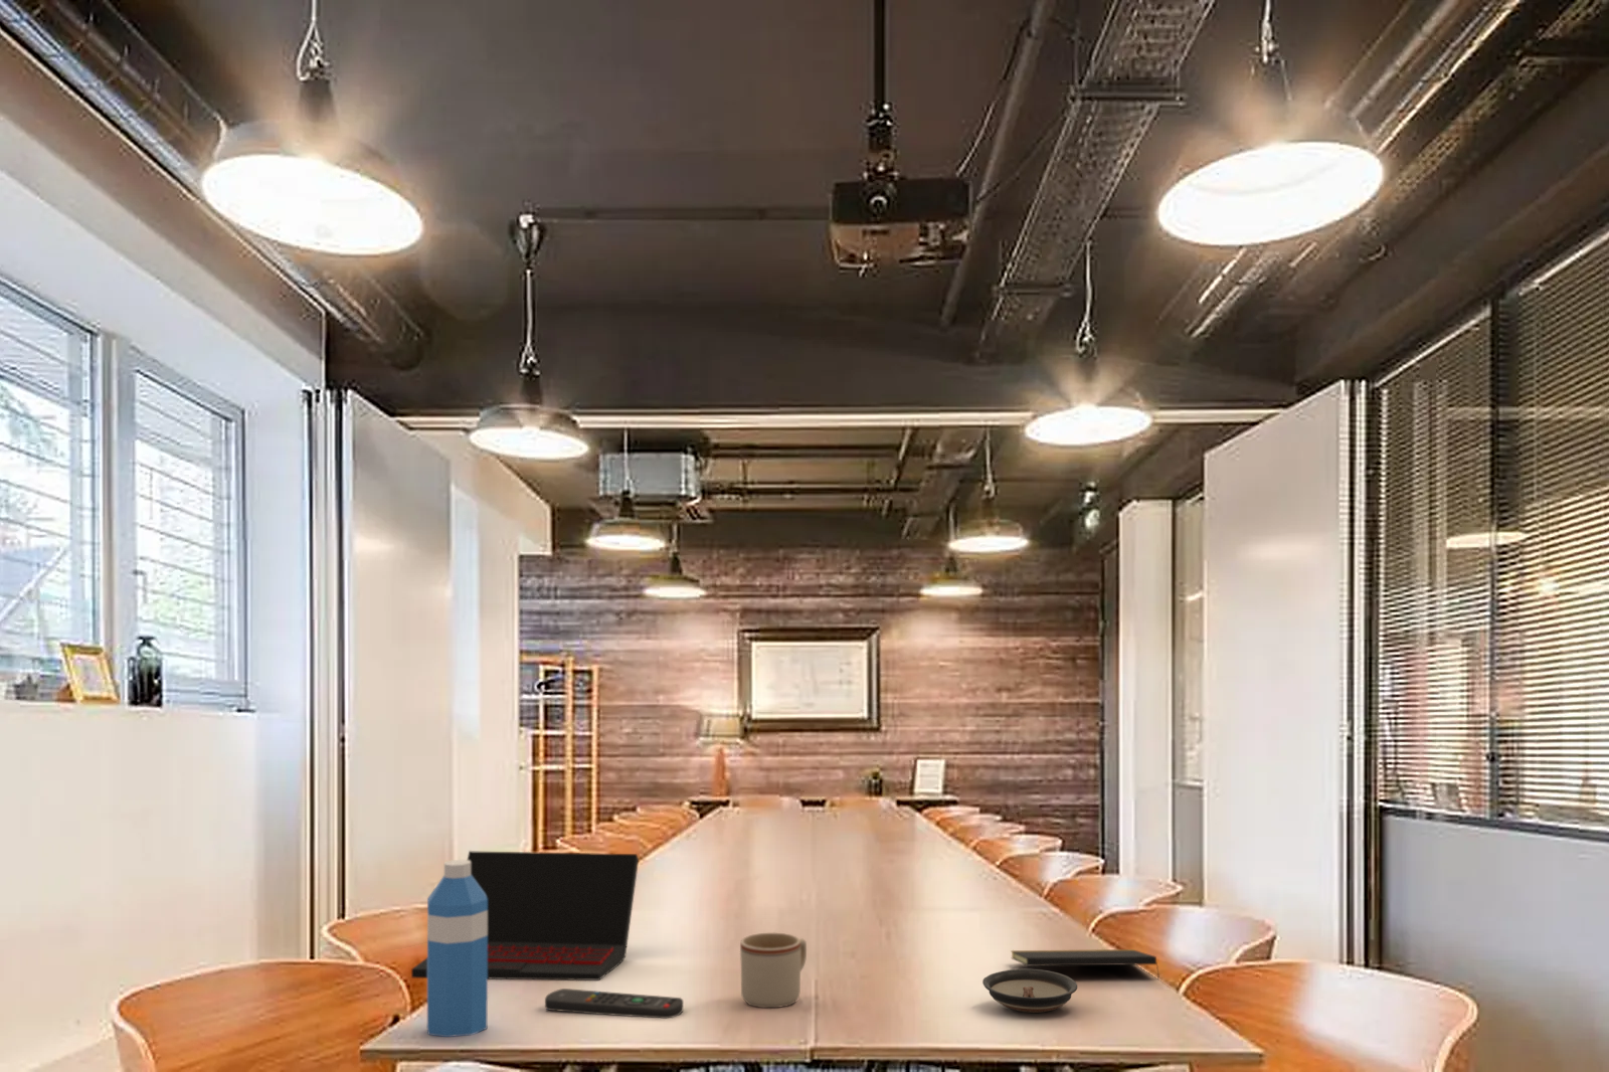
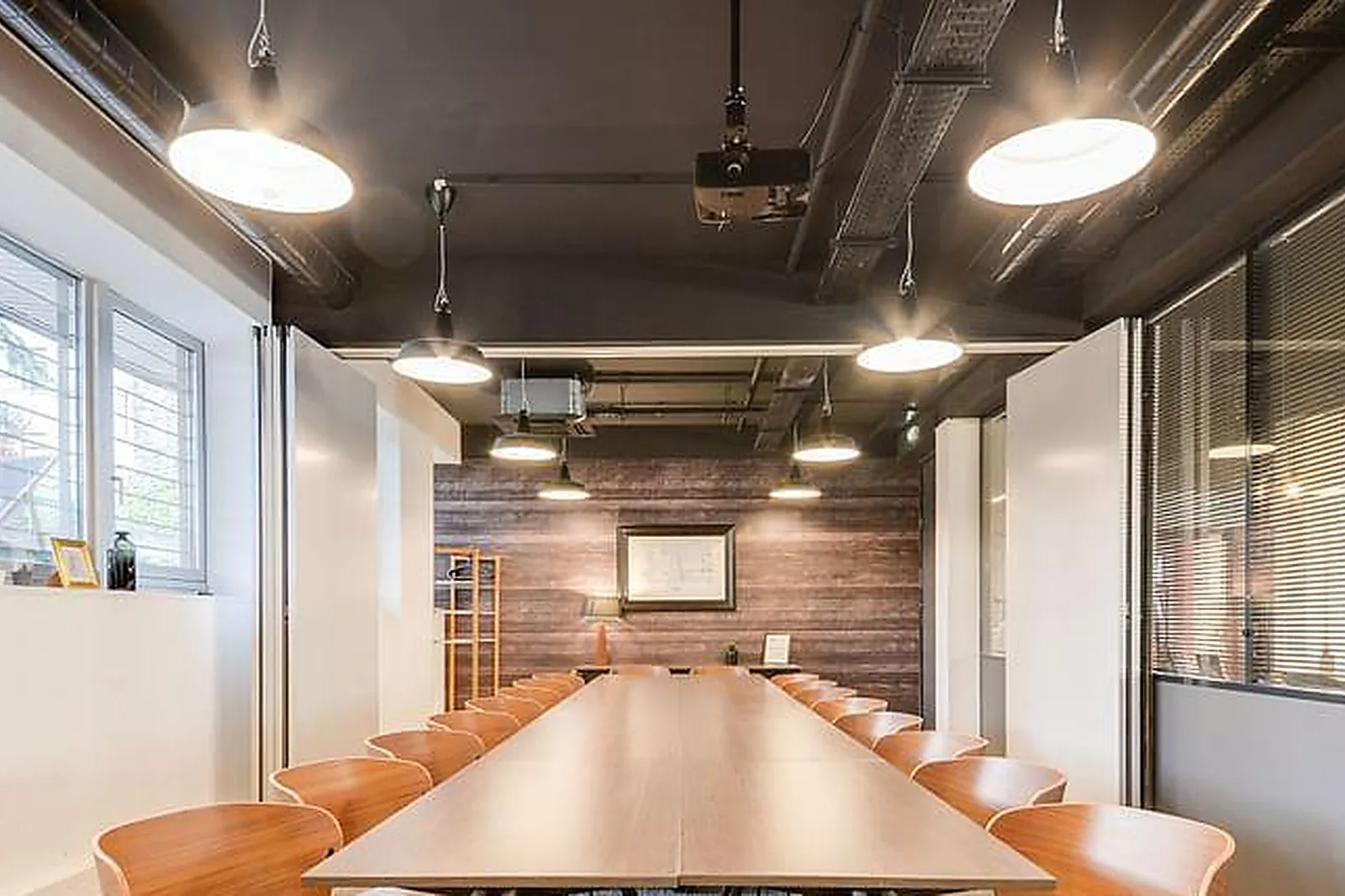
- mug (778, 968)
- saucer (1030, 993)
- notepad (1081, 957)
- remote control (614, 1003)
- laptop (531, 914)
- water bottle (457, 944)
